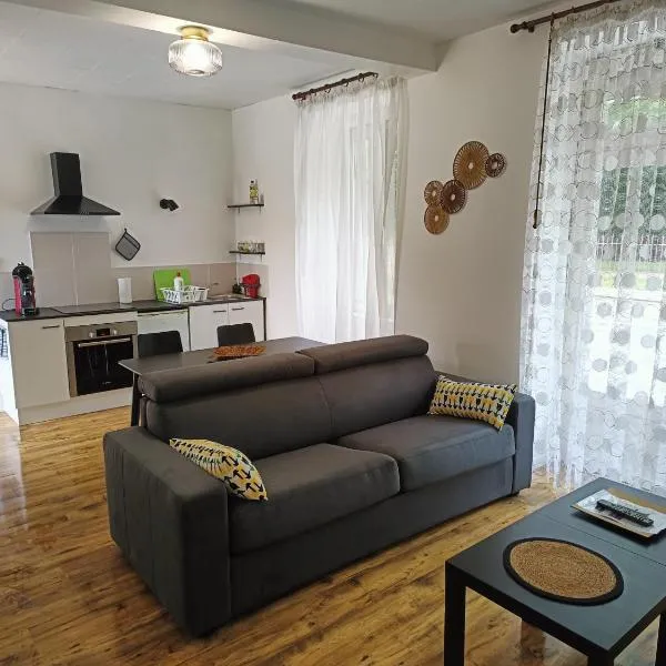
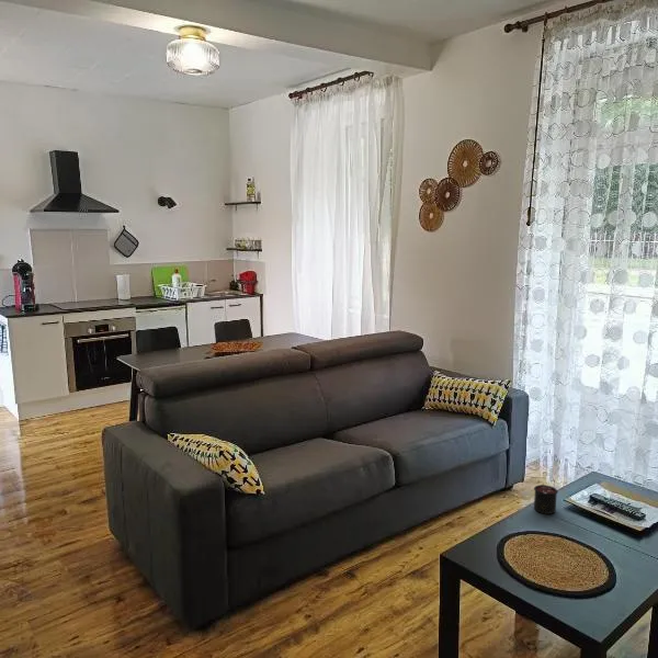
+ candle (545, 495)
